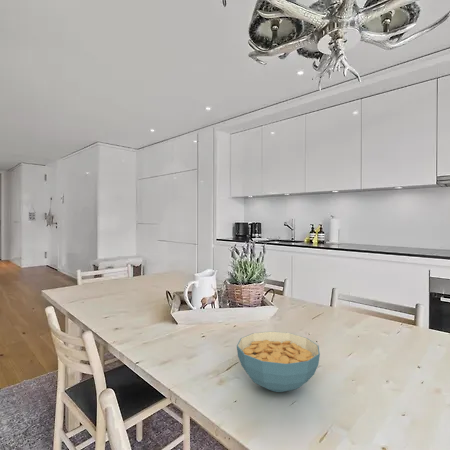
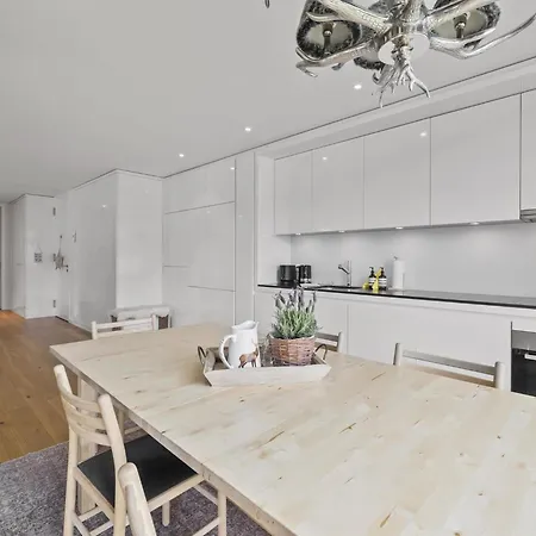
- cereal bowl (277, 365)
